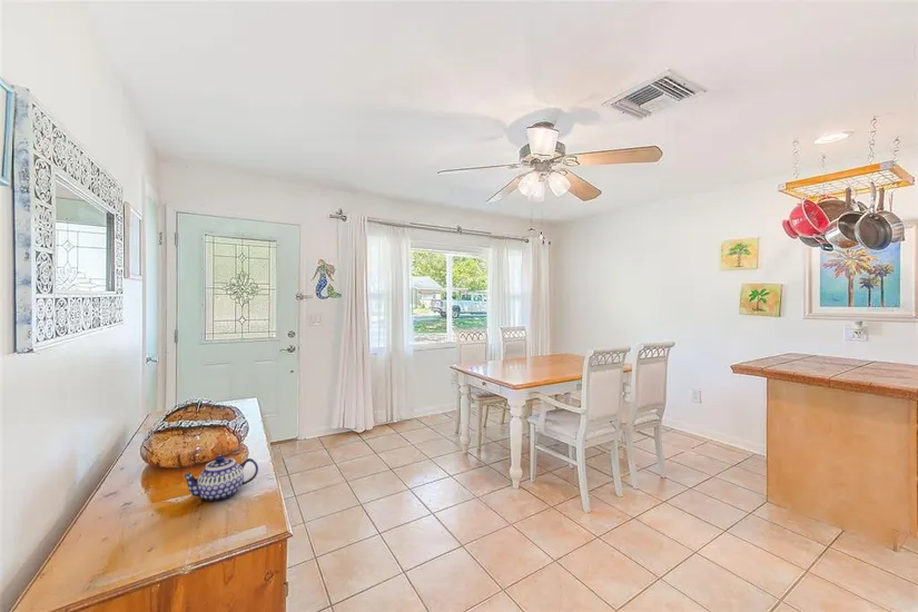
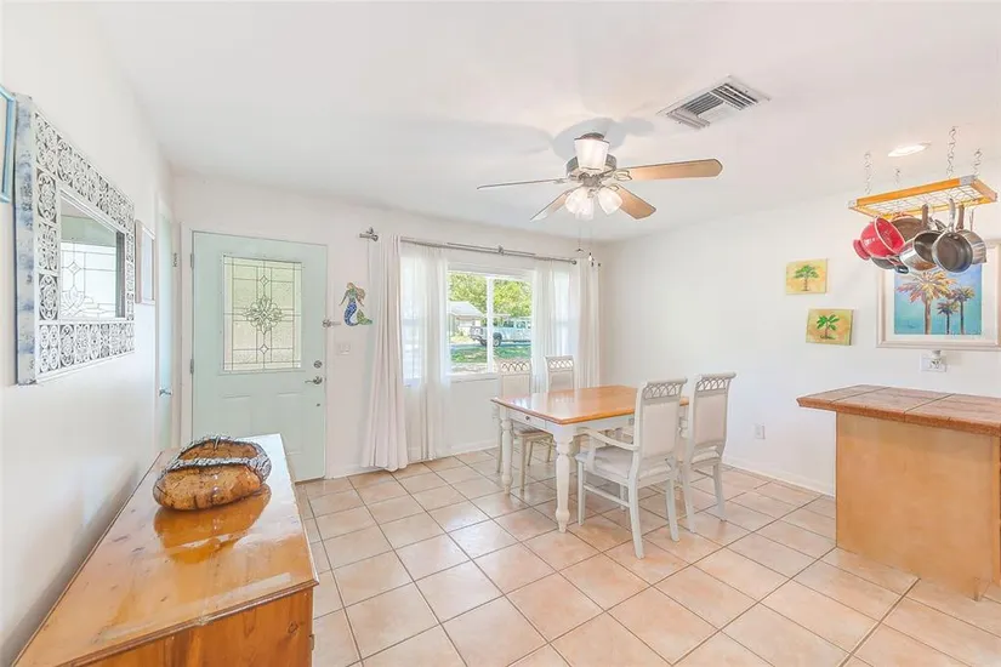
- teapot (221, 474)
